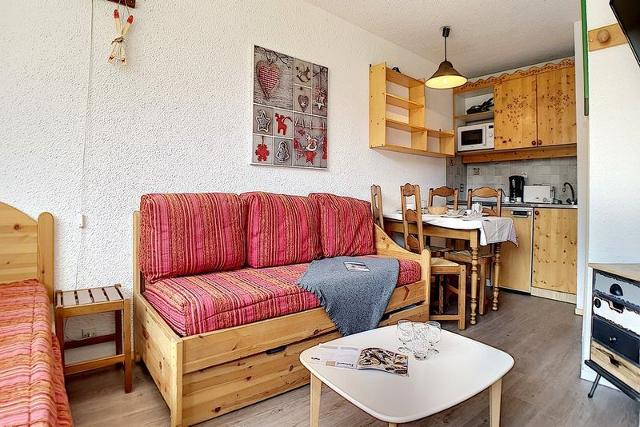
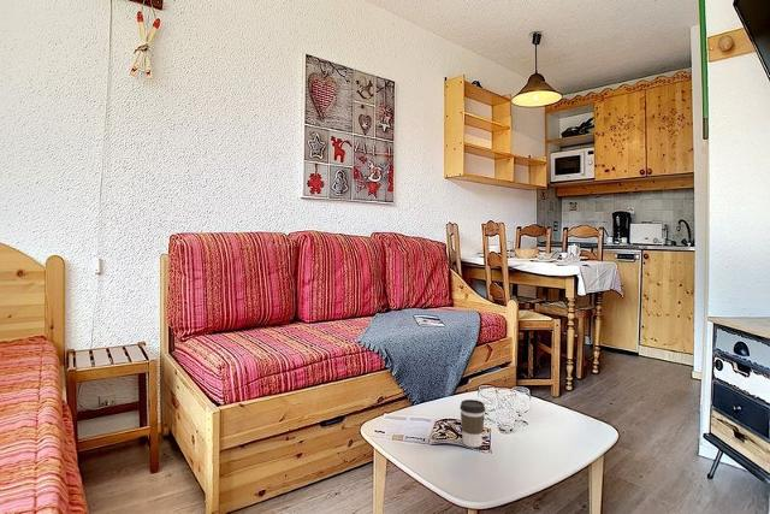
+ coffee cup (472, 423)
